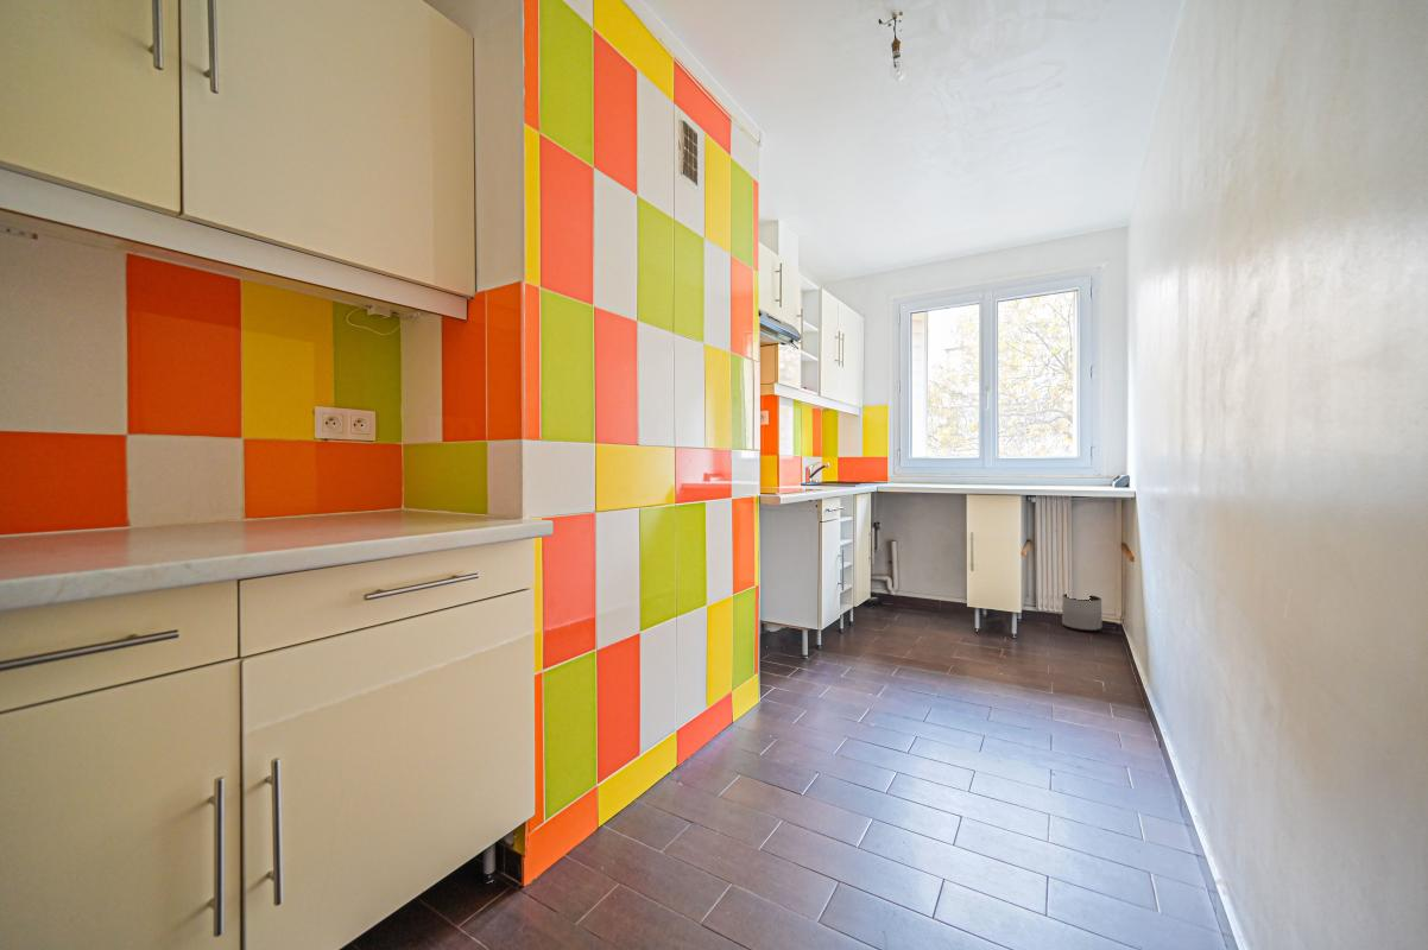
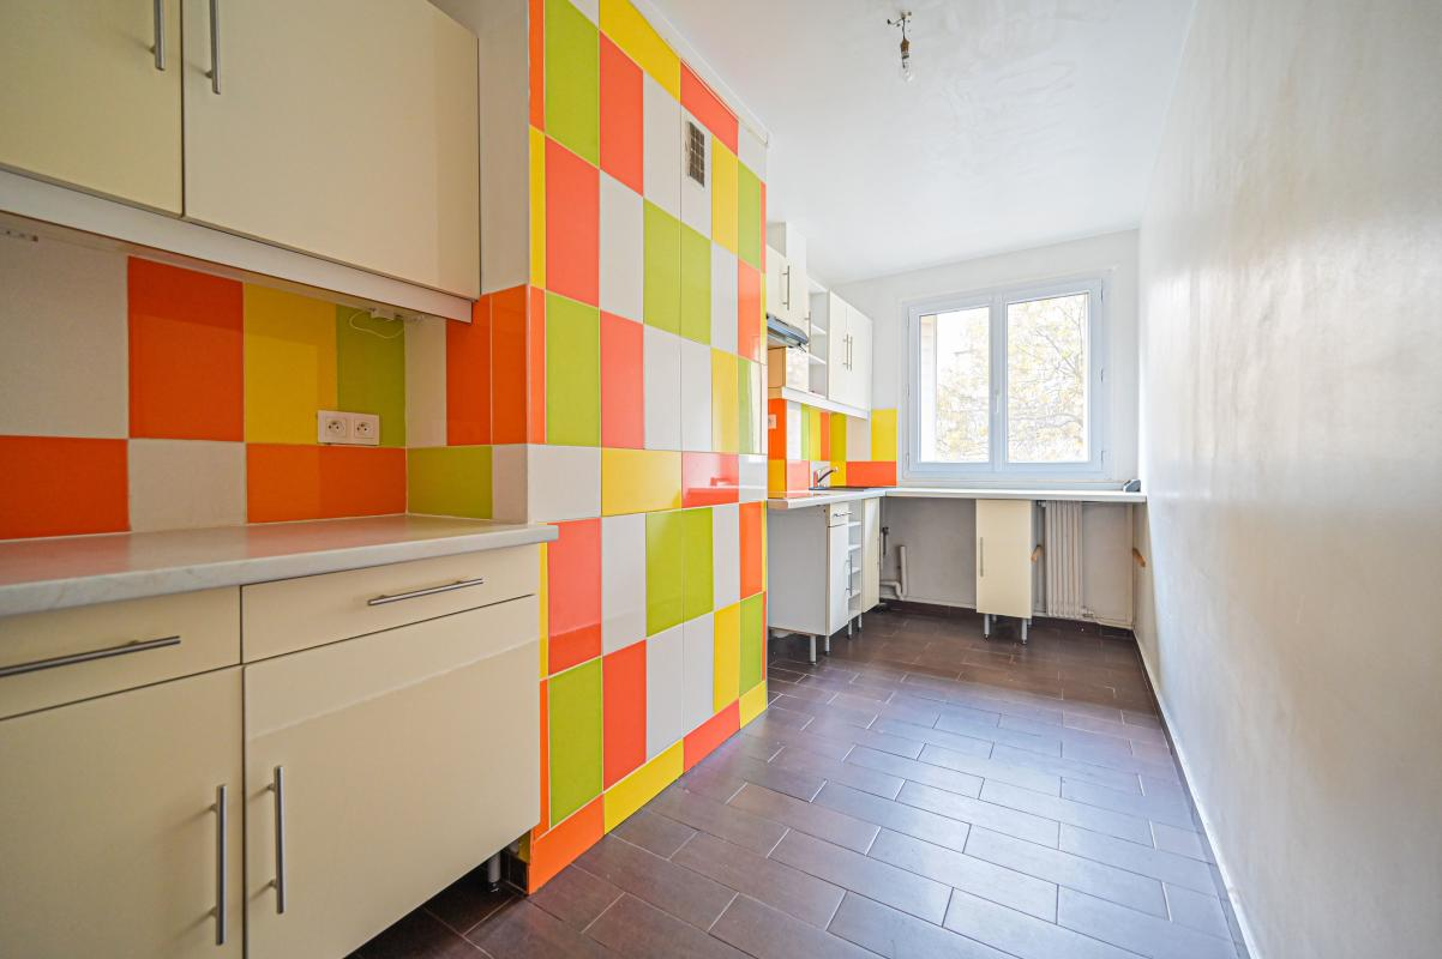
- planter (1081, 612)
